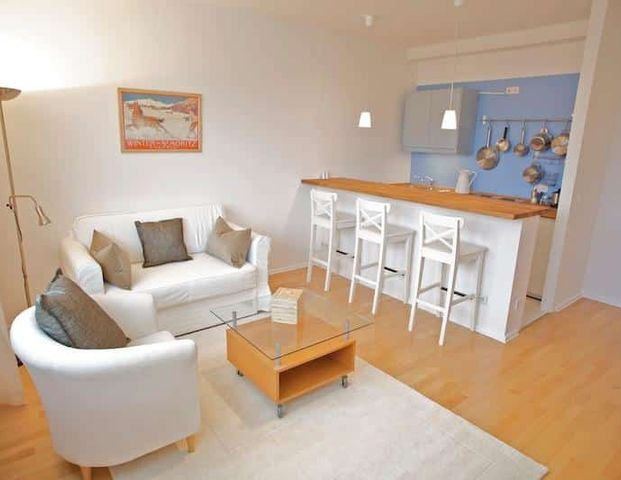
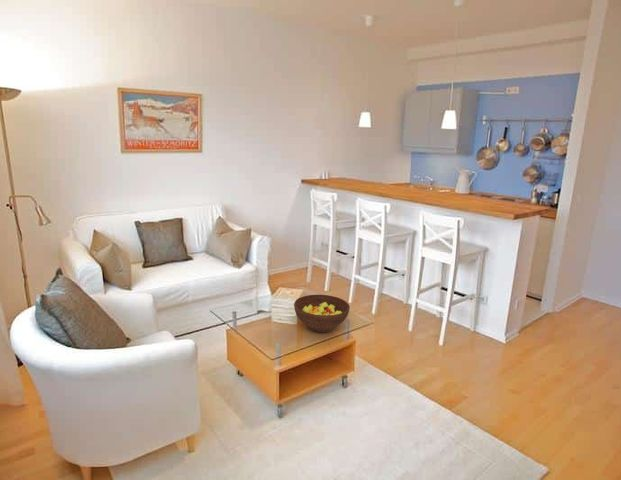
+ fruit bowl (321, 316)
